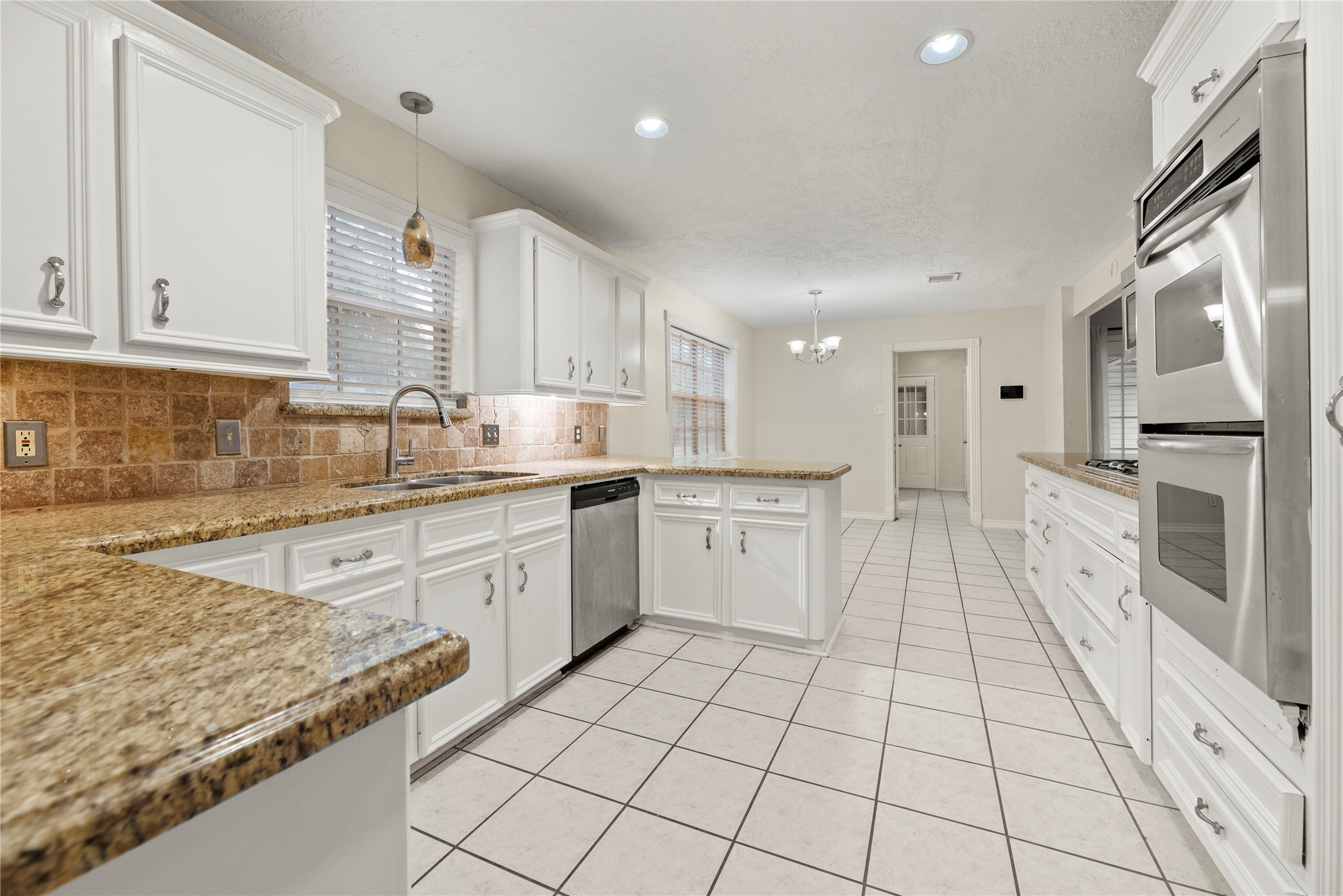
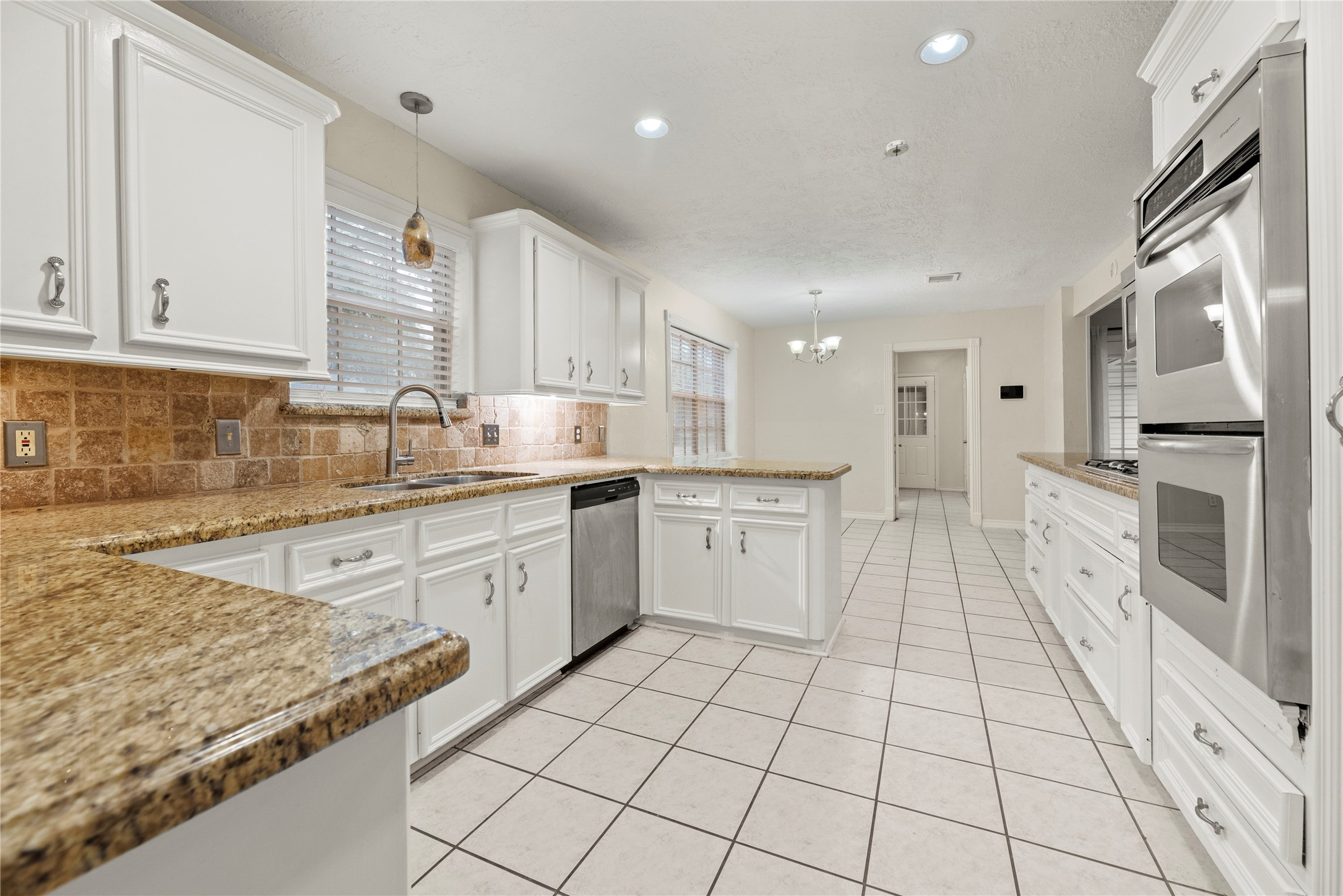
+ smoke detector (896, 149)
